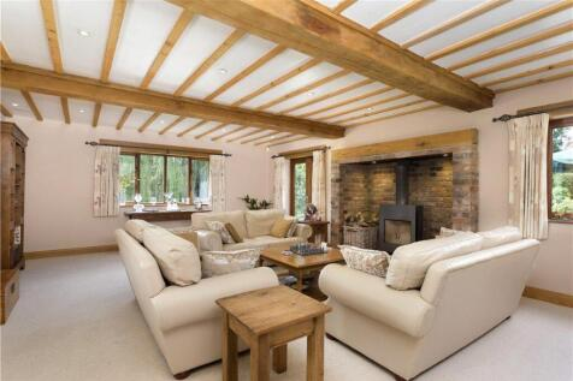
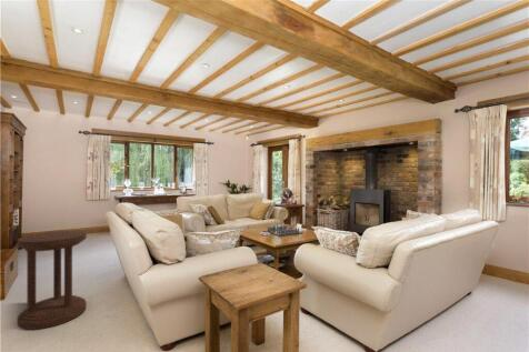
+ side table (53, 274)
